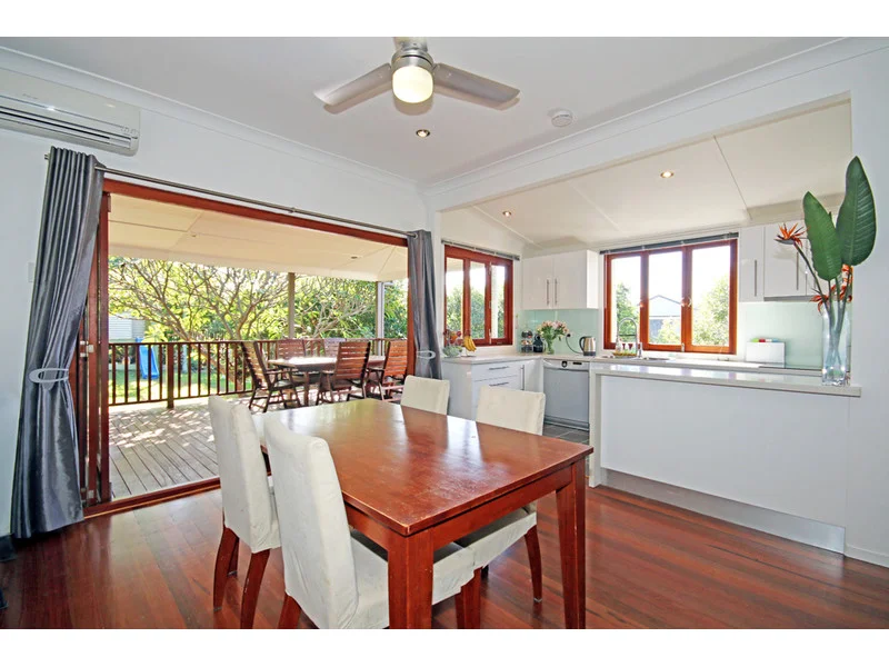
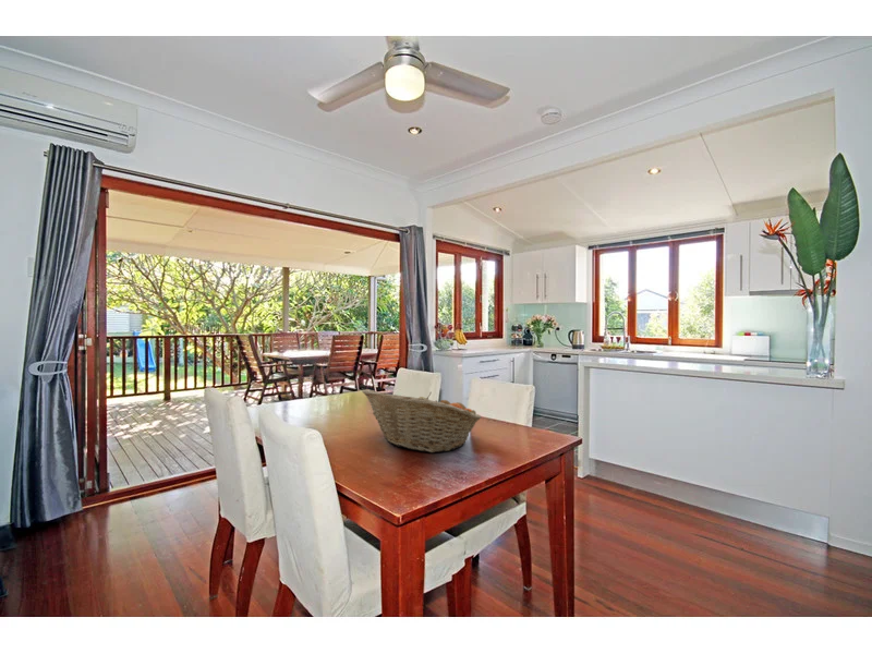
+ fruit basket (420, 413)
